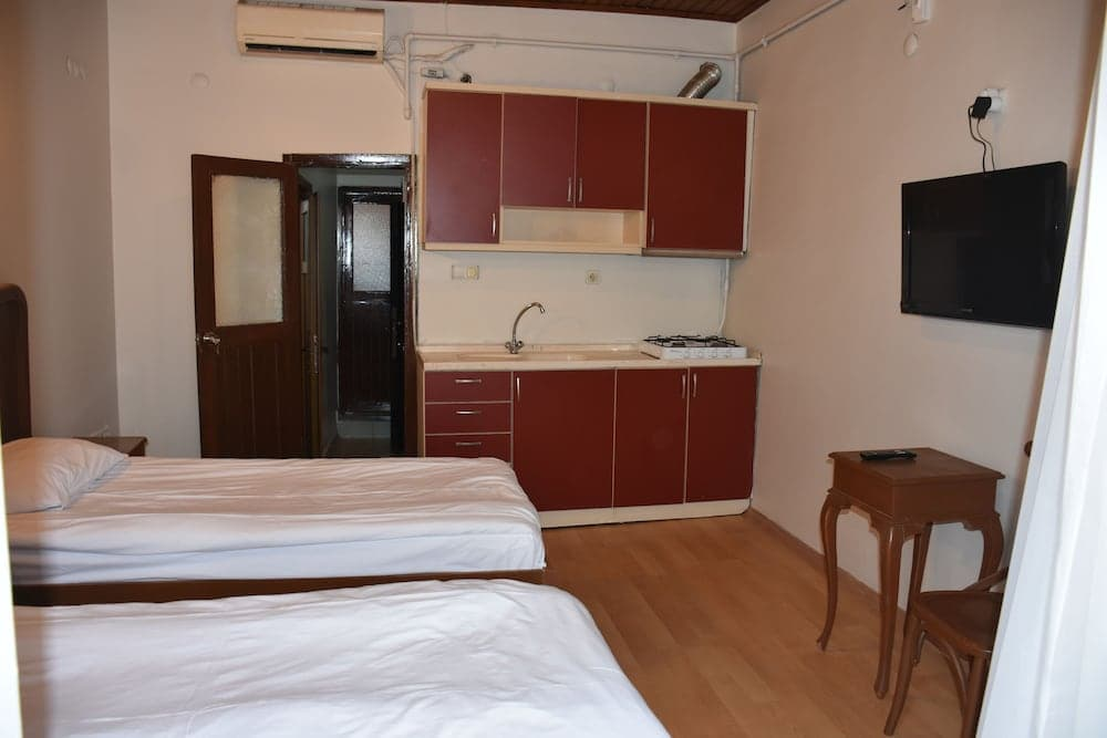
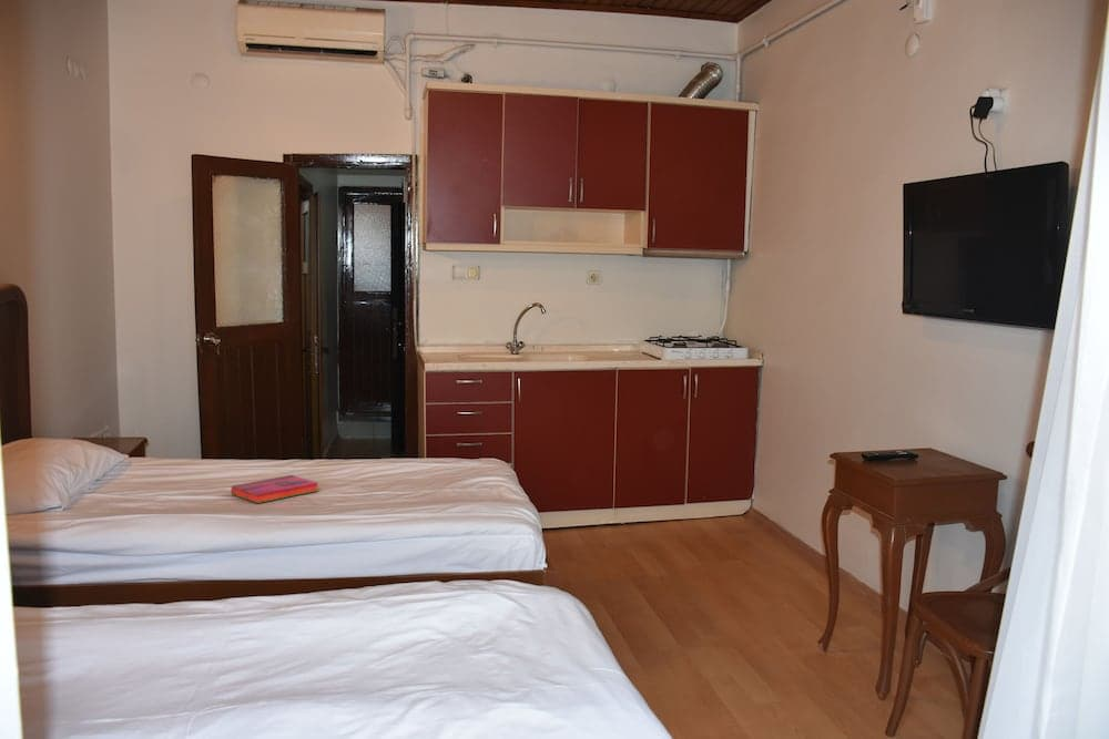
+ hardback book (275, 487)
